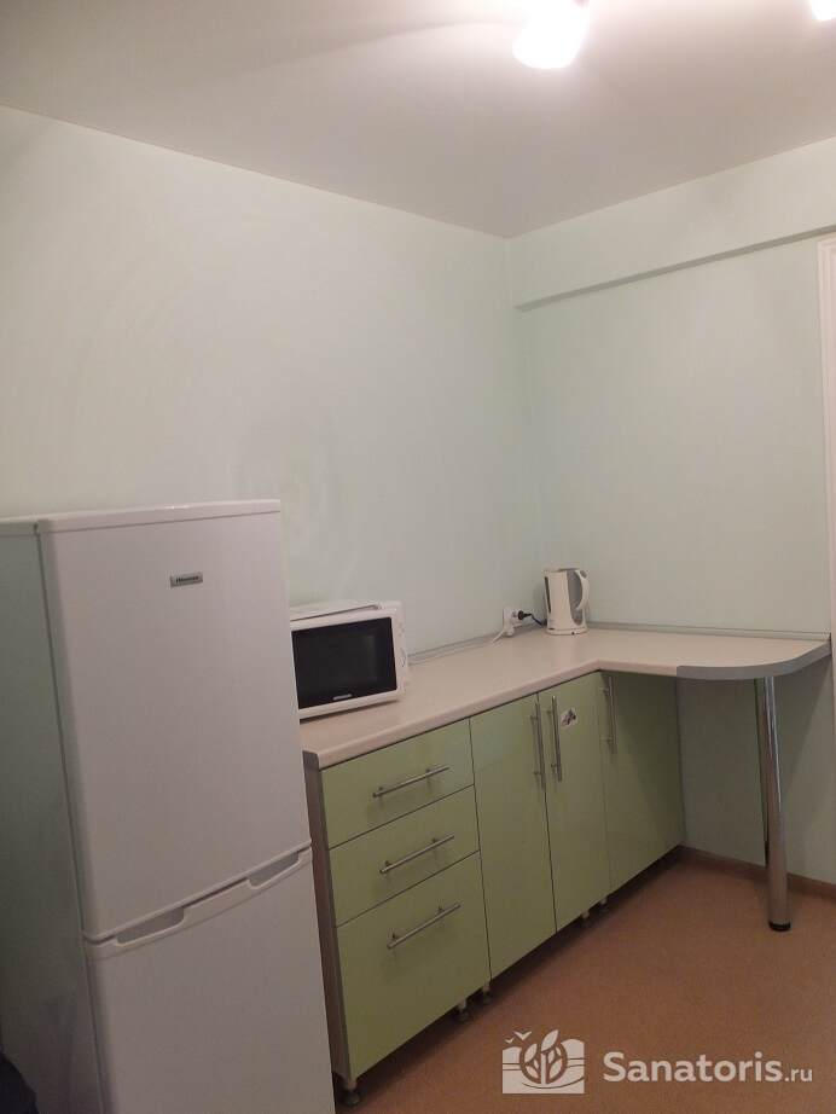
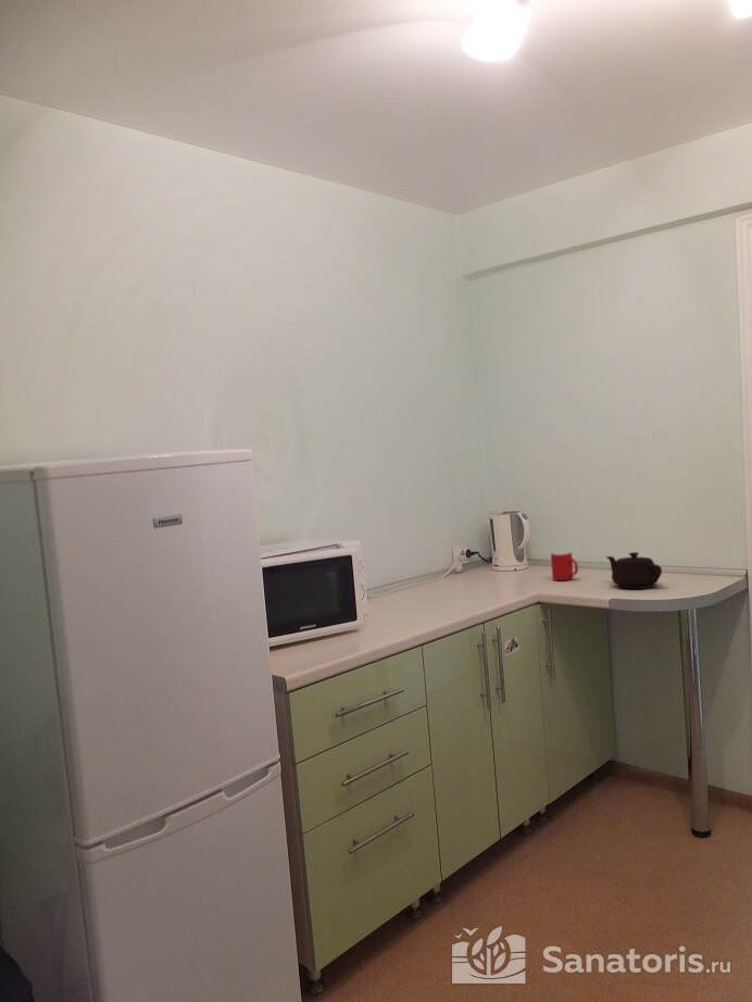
+ teapot (632, 569)
+ cup (565, 566)
